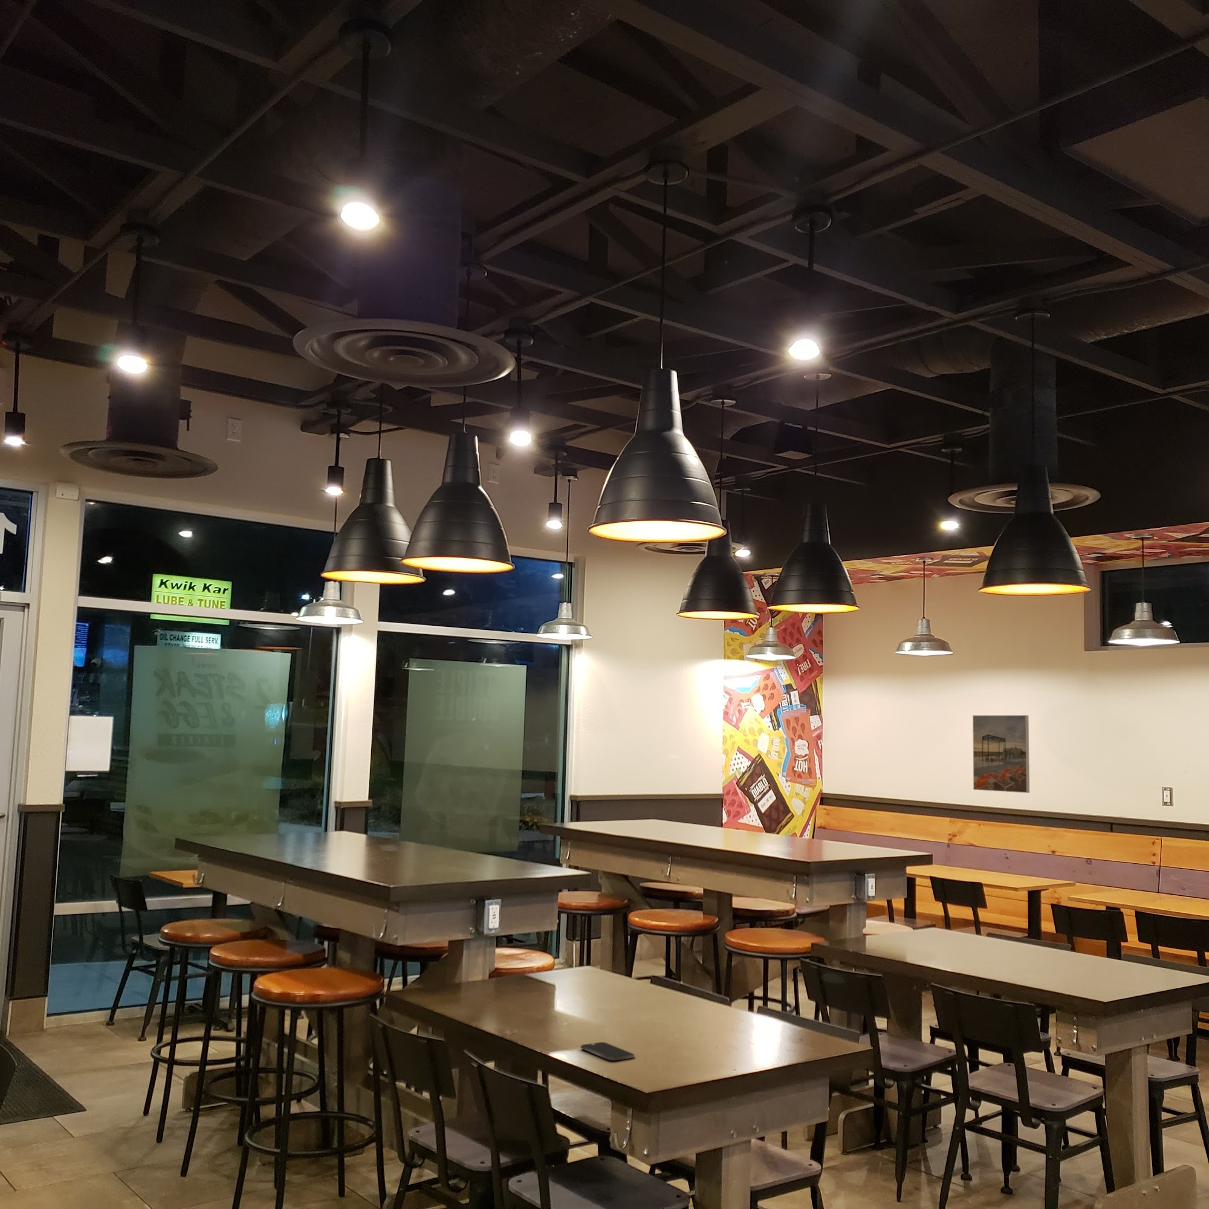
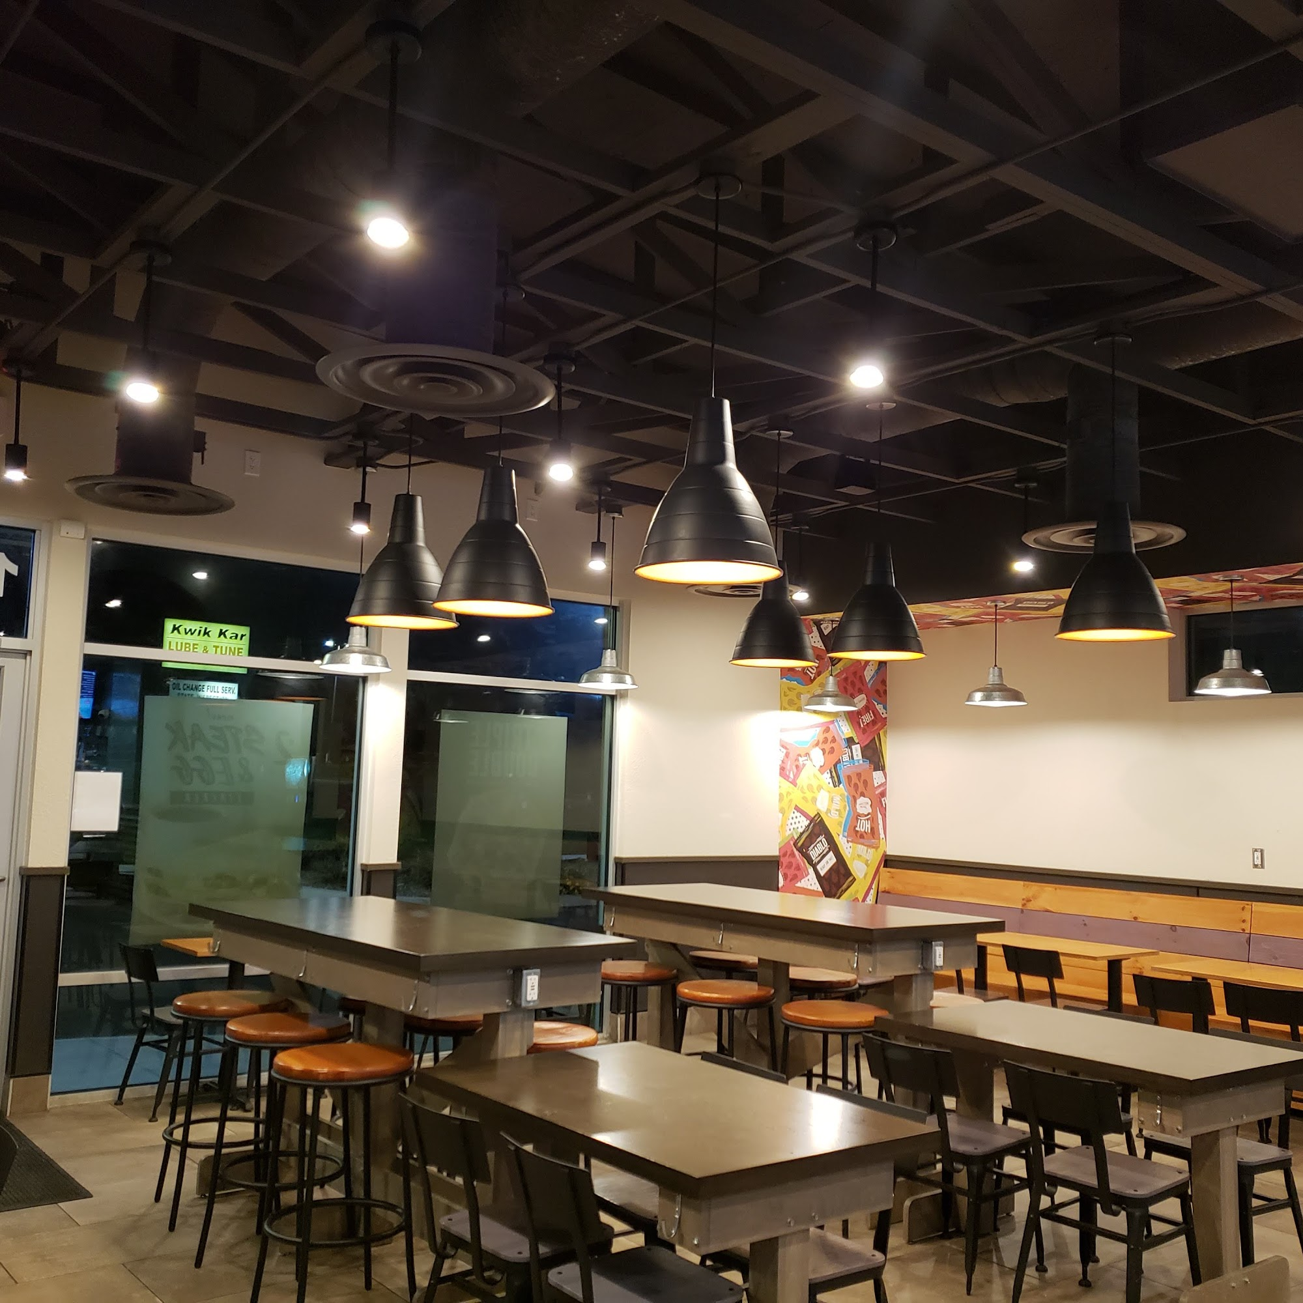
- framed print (1001, 753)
- smartphone (607, 1051)
